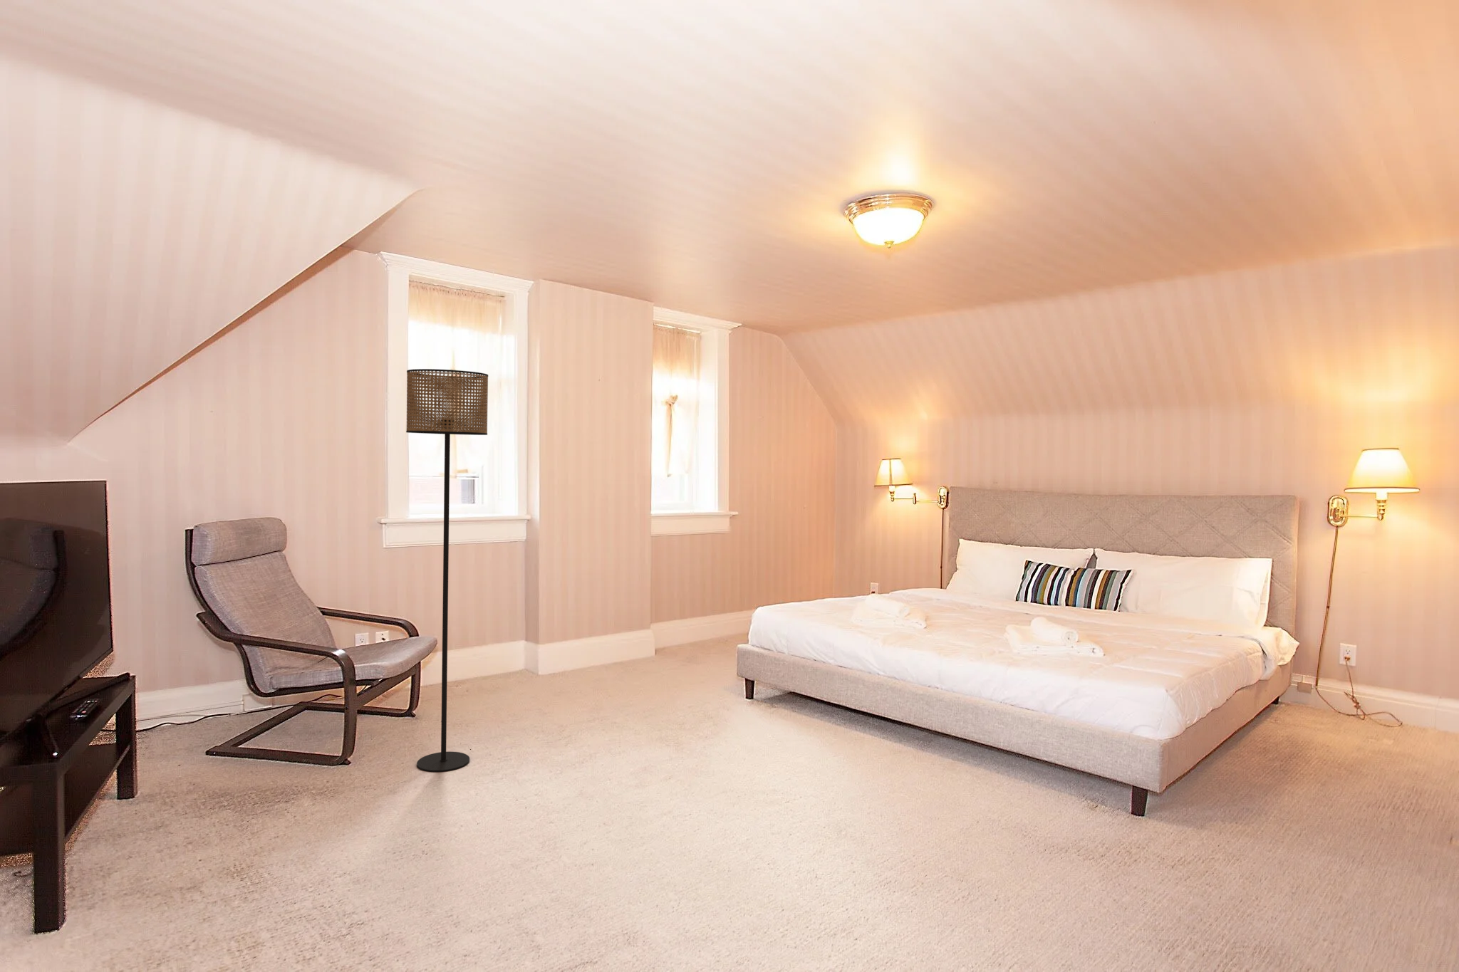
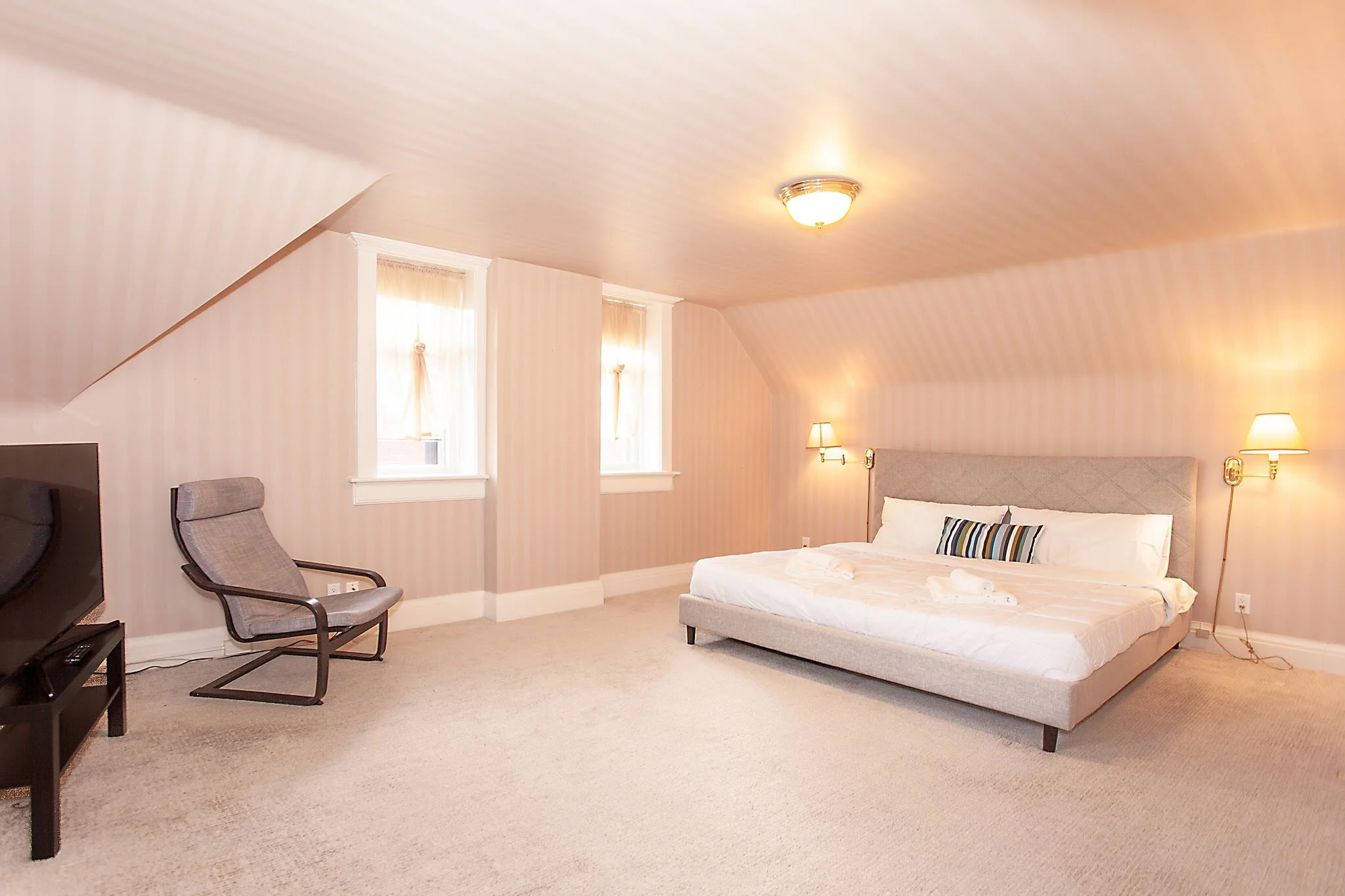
- floor lamp (445, 568)
